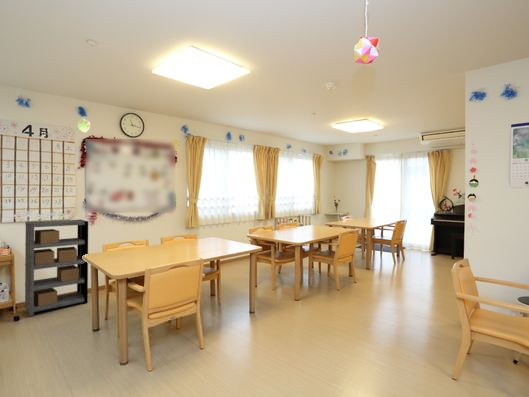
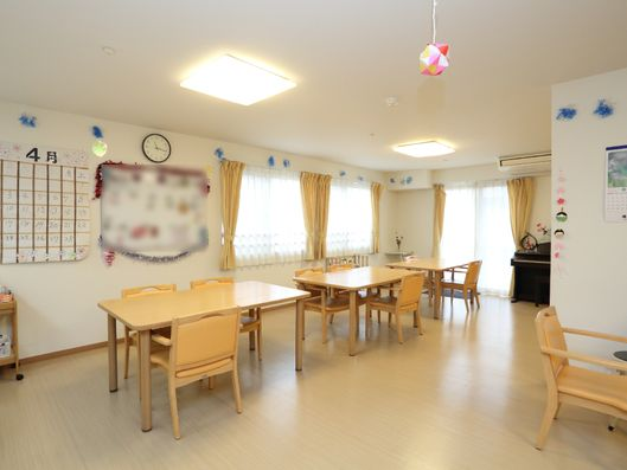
- shelving unit (57, 263)
